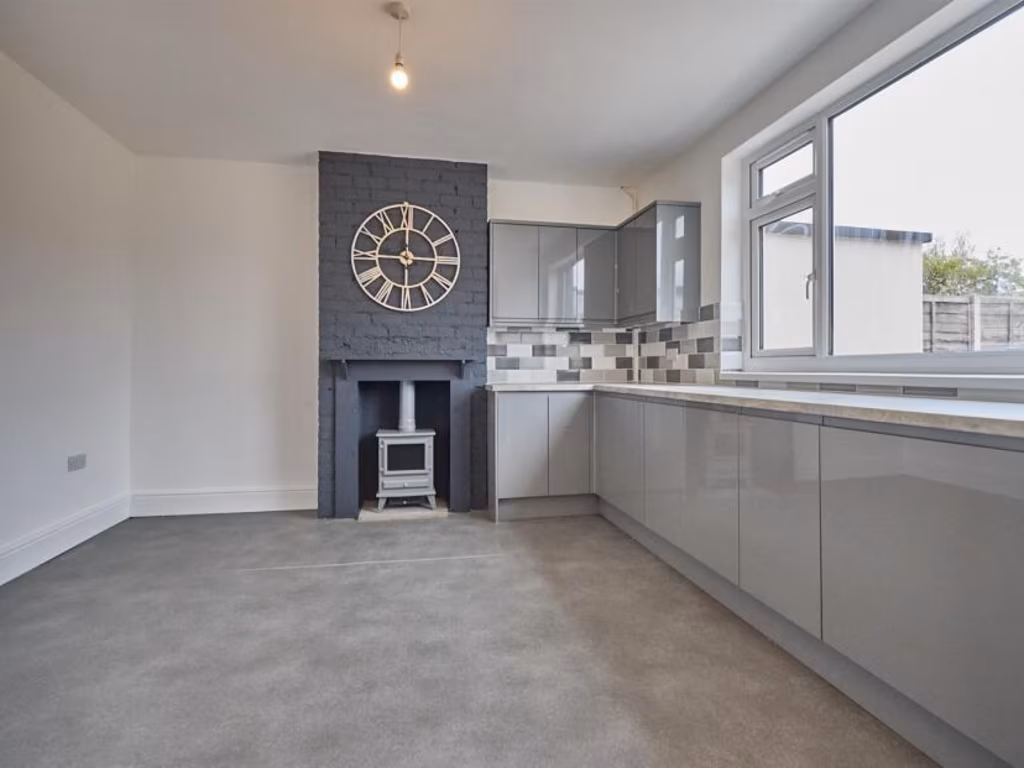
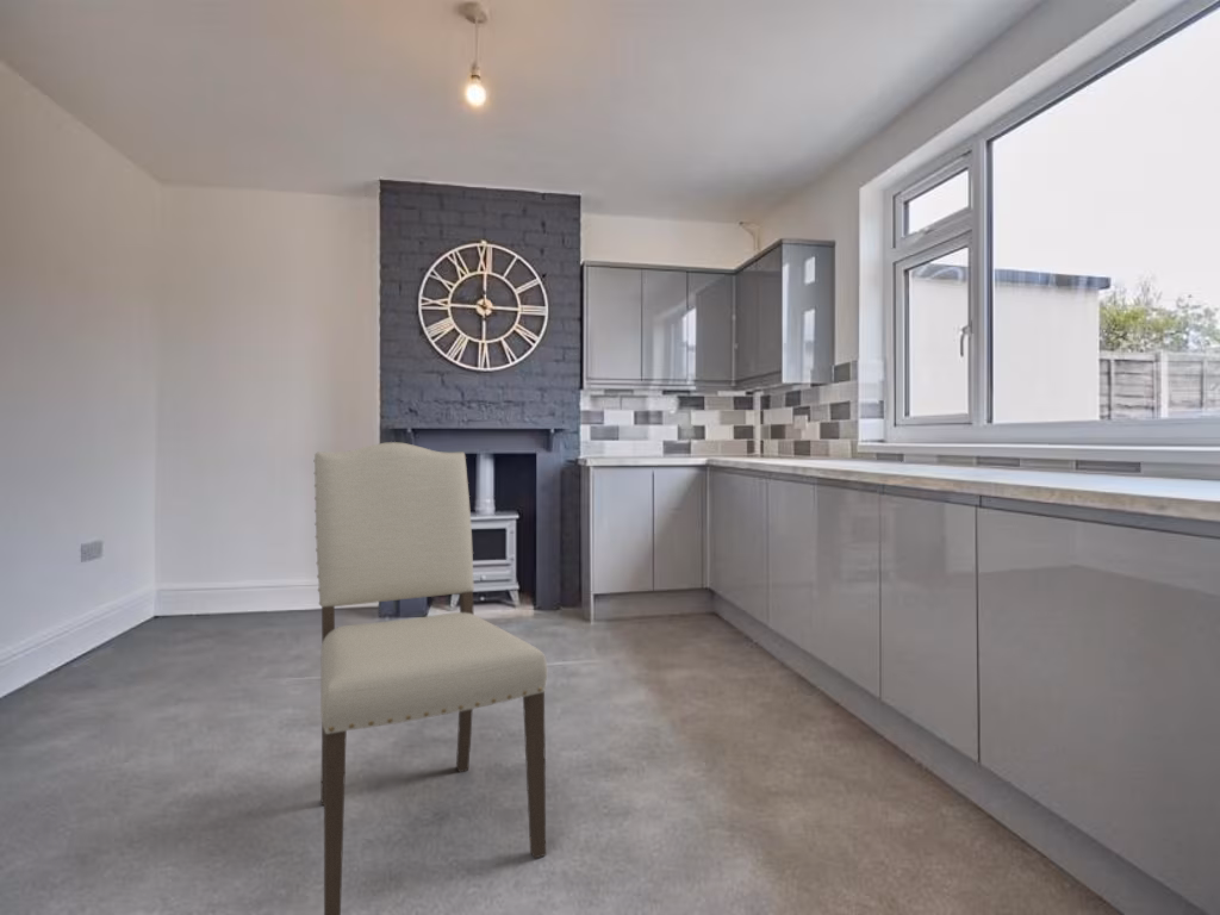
+ chair (413, 631)
